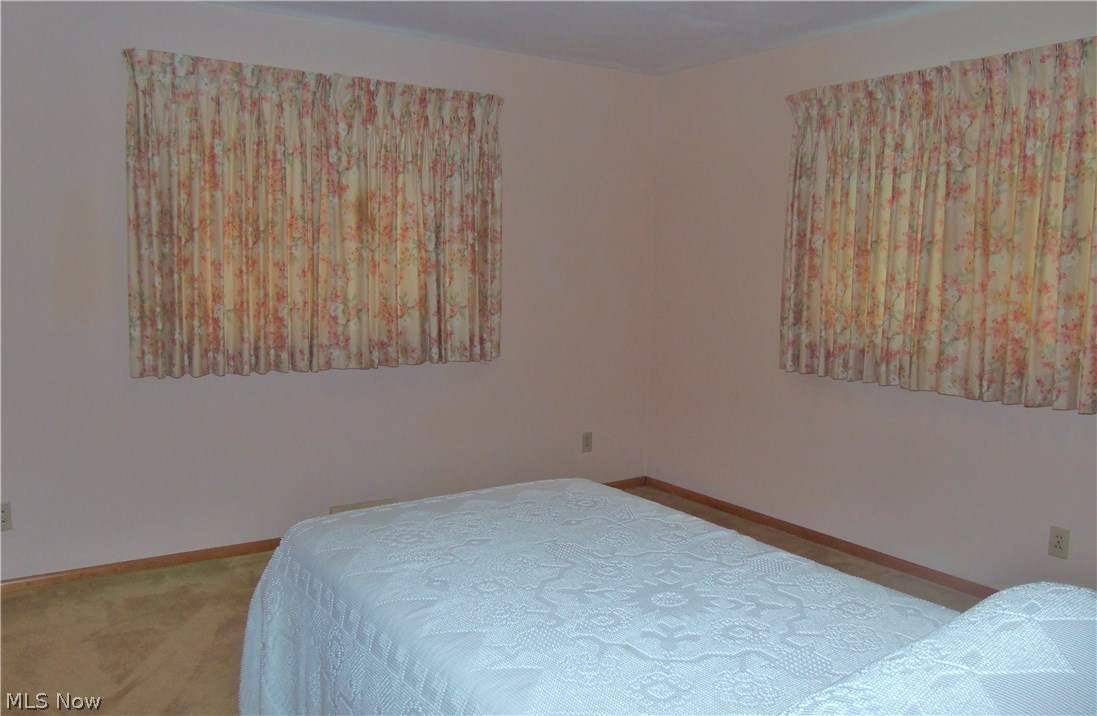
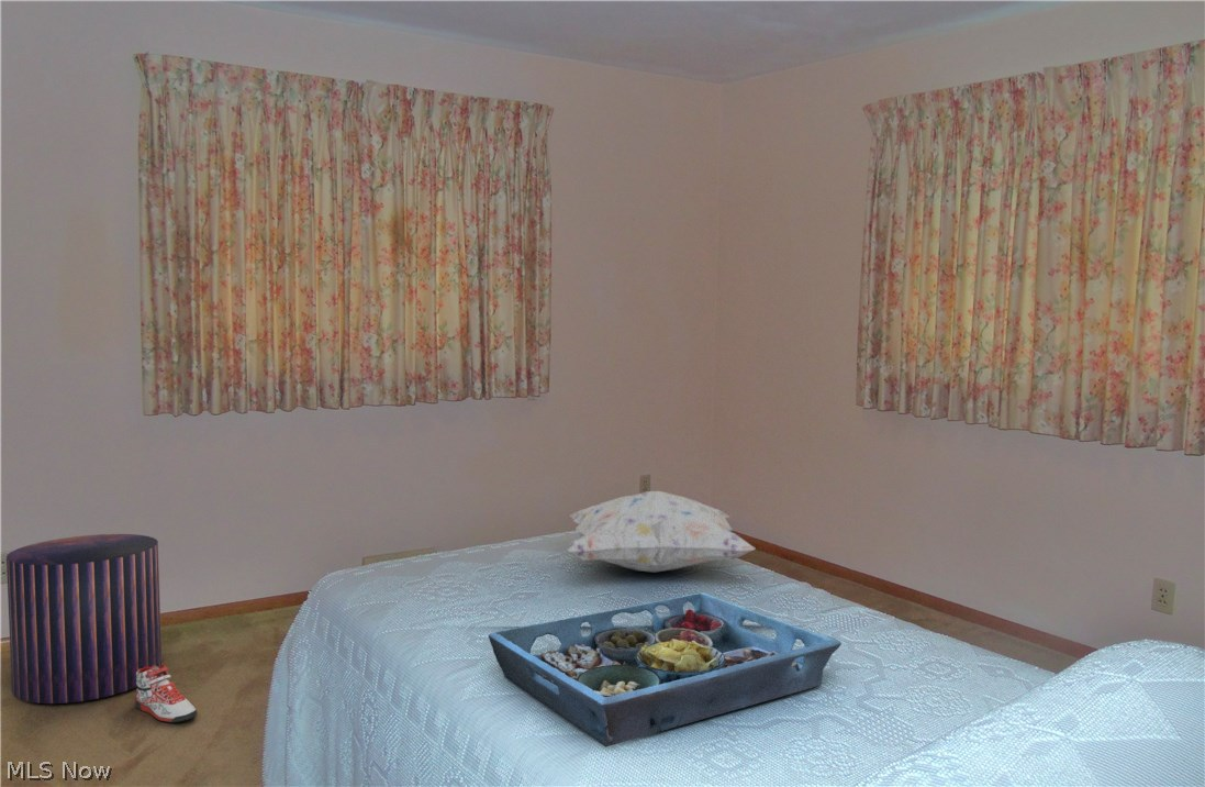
+ stool (87, 612)
+ sneaker (164, 691)
+ serving tray (662, 655)
+ decorative pillow (655, 531)
